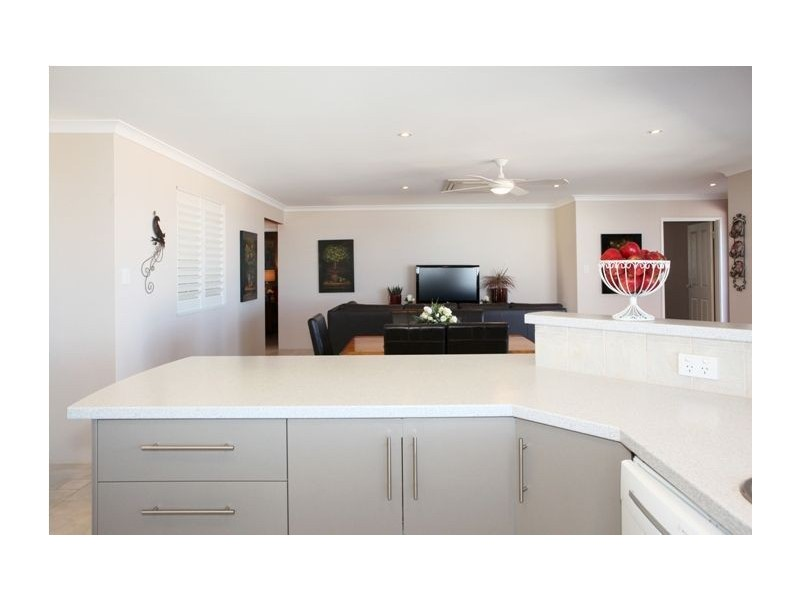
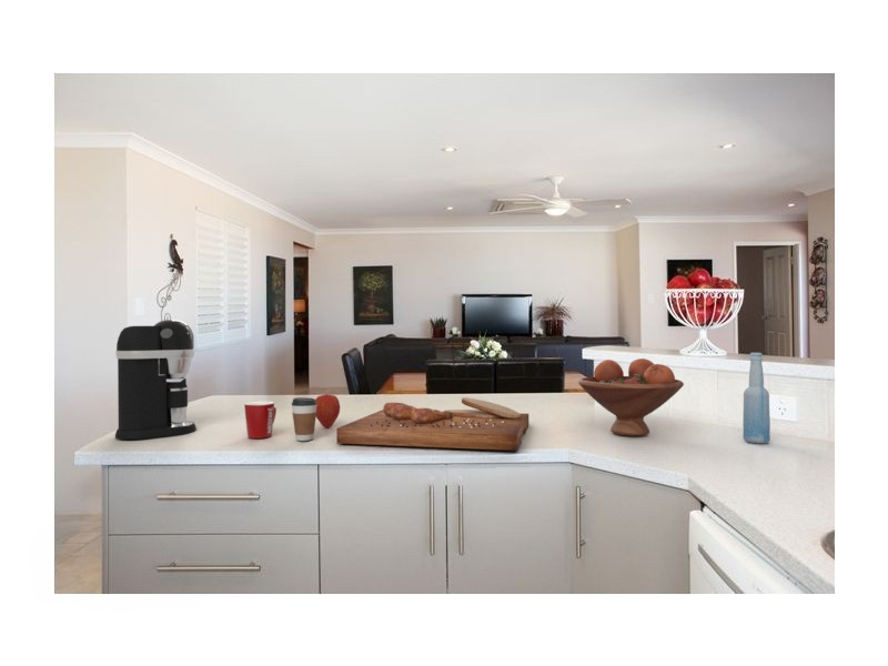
+ cutting board (440, 417)
+ apple (326, 410)
+ bottle (756, 396)
+ mug (263, 418)
+ coffee maker (157, 376)
+ coffee cup (304, 418)
+ fruit bowl (629, 396)
